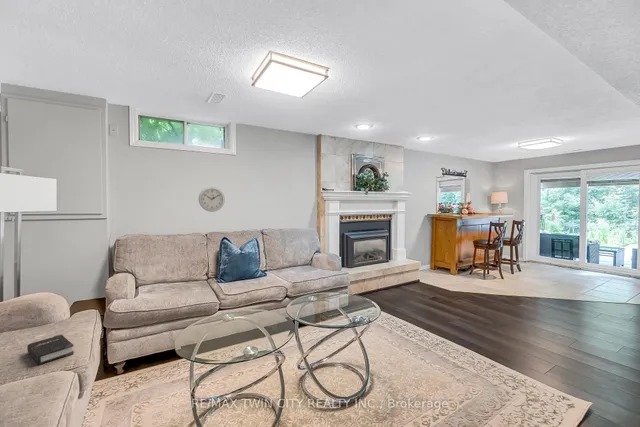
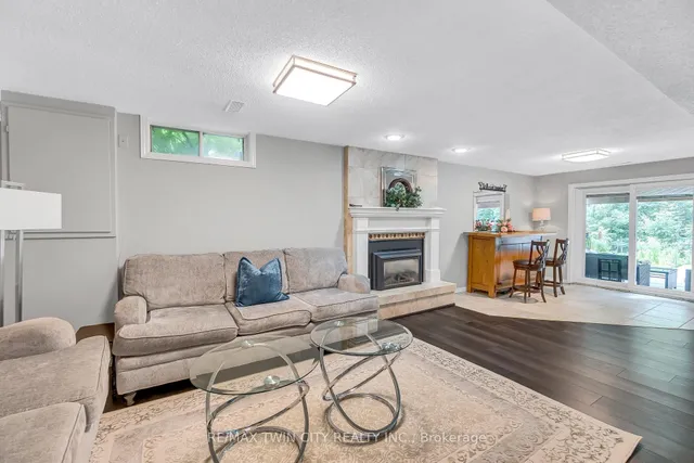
- wall clock (212, 199)
- hardback book (50, 348)
